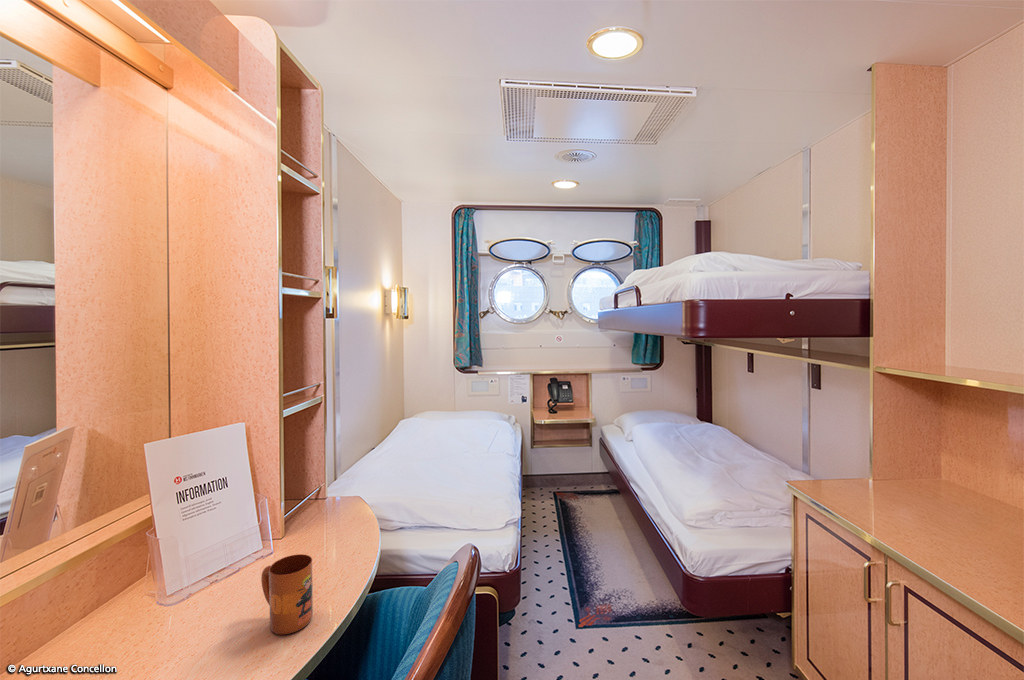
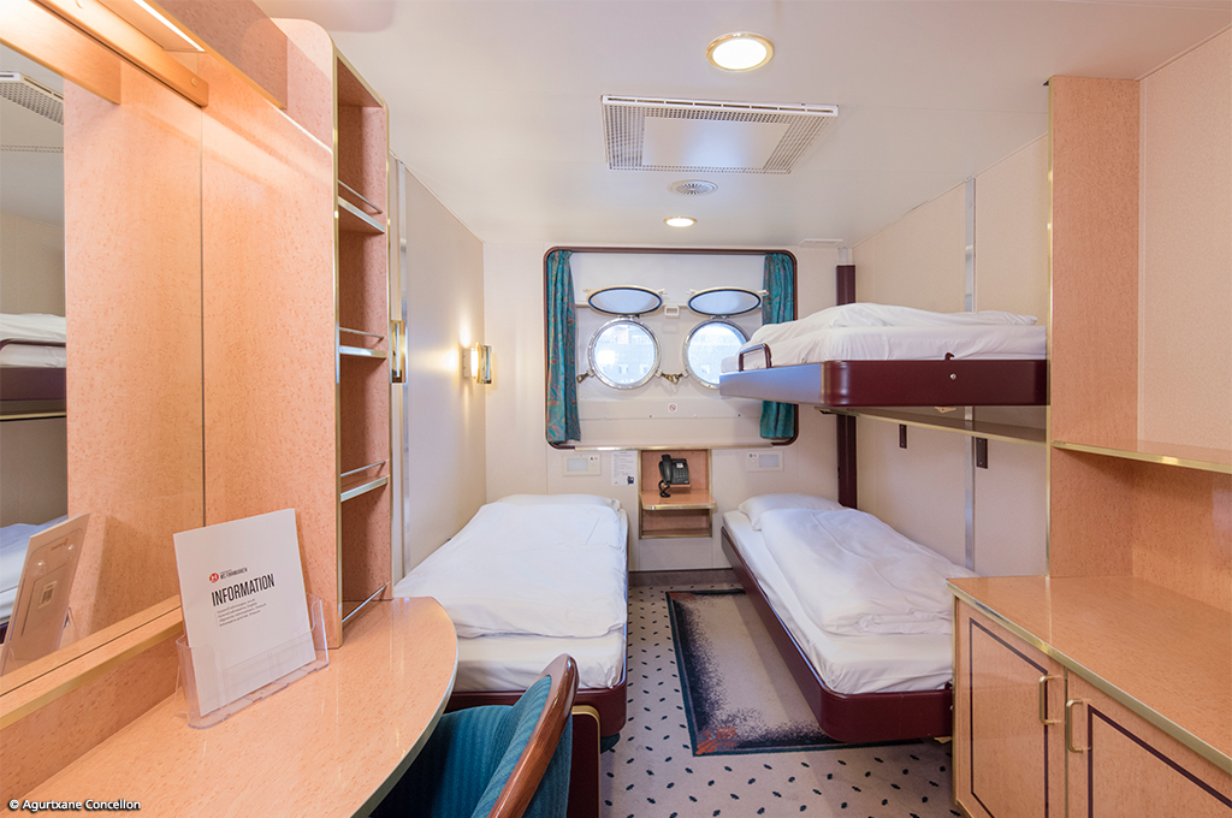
- mug (284, 590)
